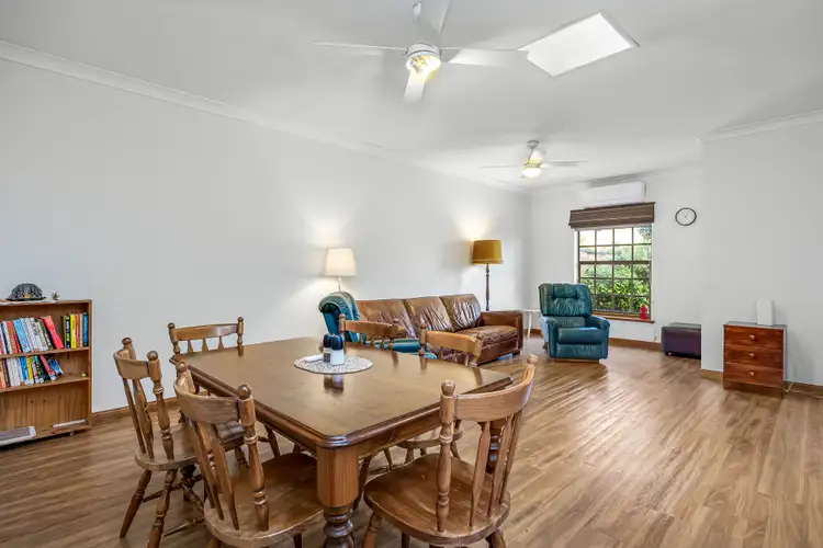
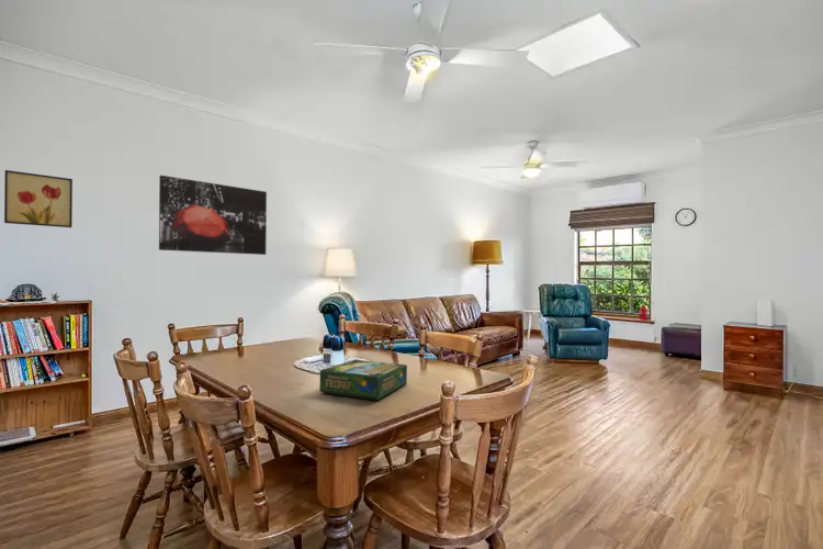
+ board game (364, 377)
+ wall art (216, 217)
+ wall art (40, 200)
